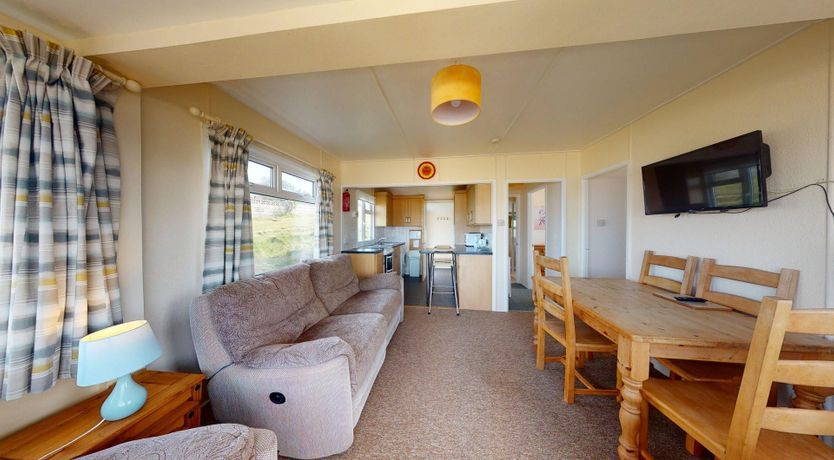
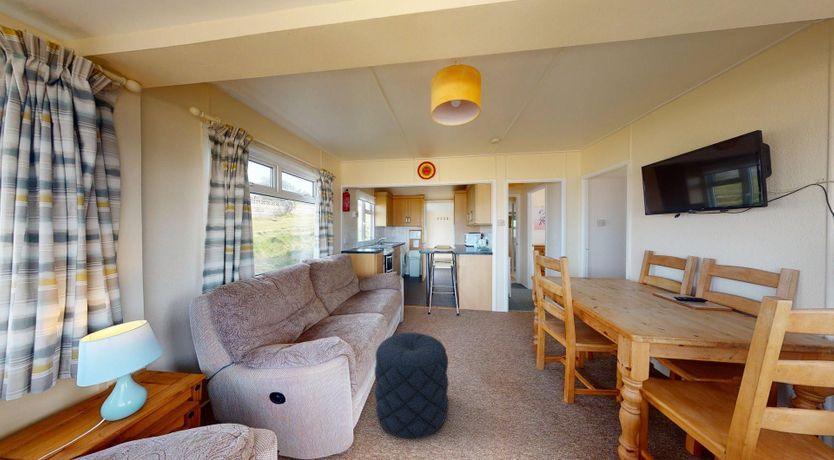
+ pouf (411, 376)
